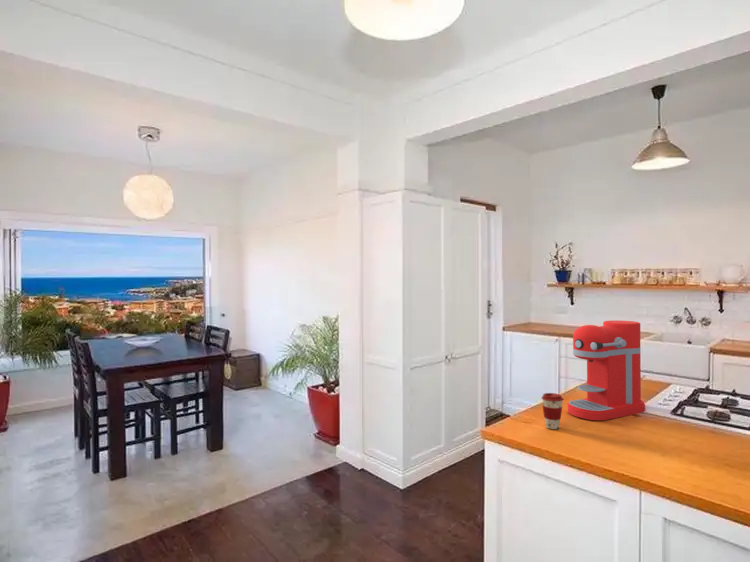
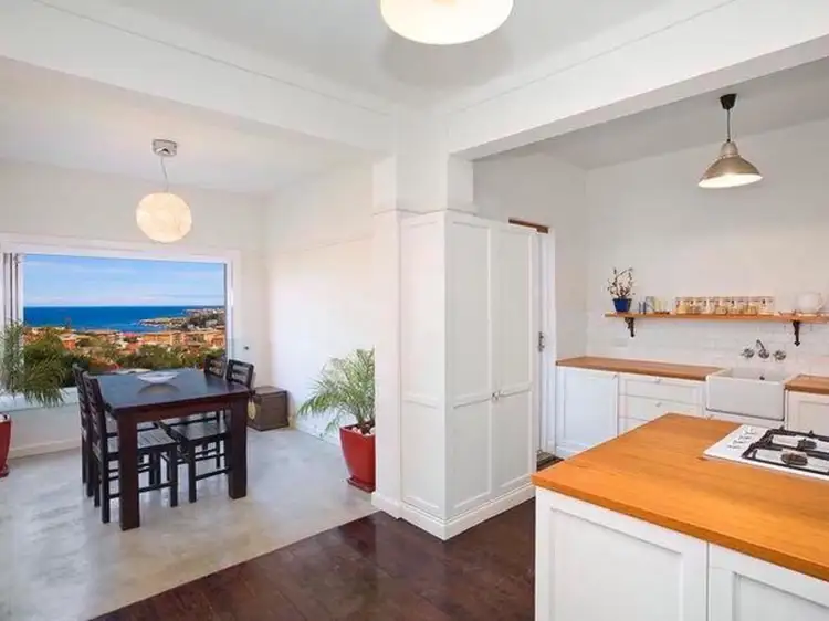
- coffee cup (552, 411)
- coffee maker (606, 367)
